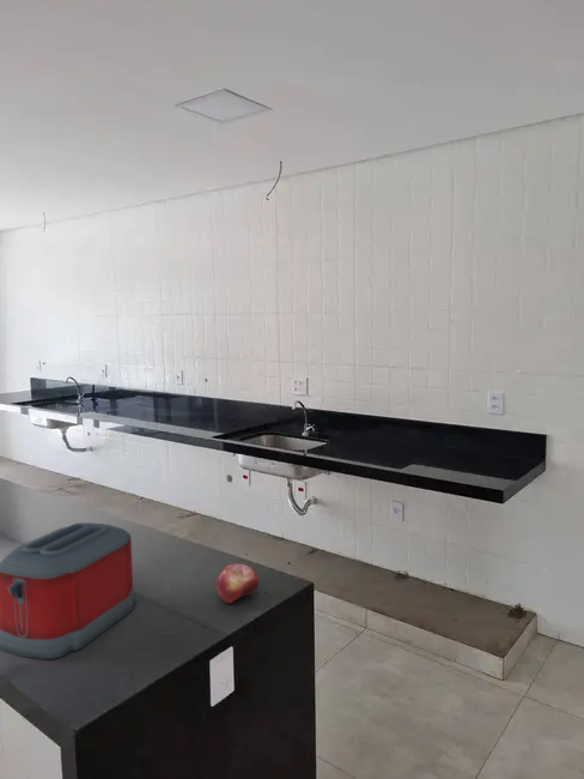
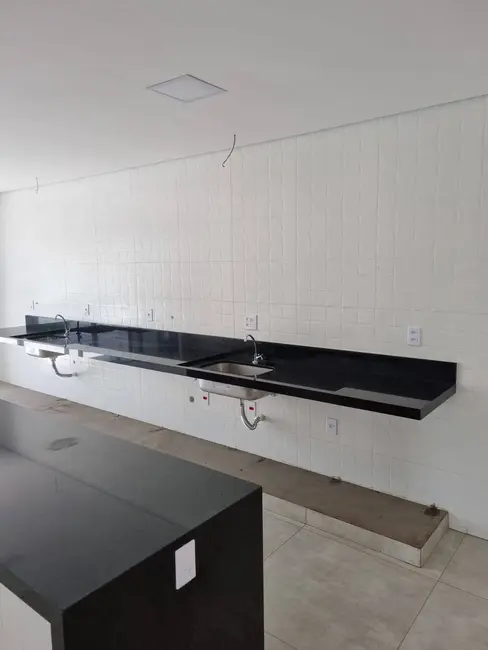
- toaster (67, 580)
- fruit (237, 581)
